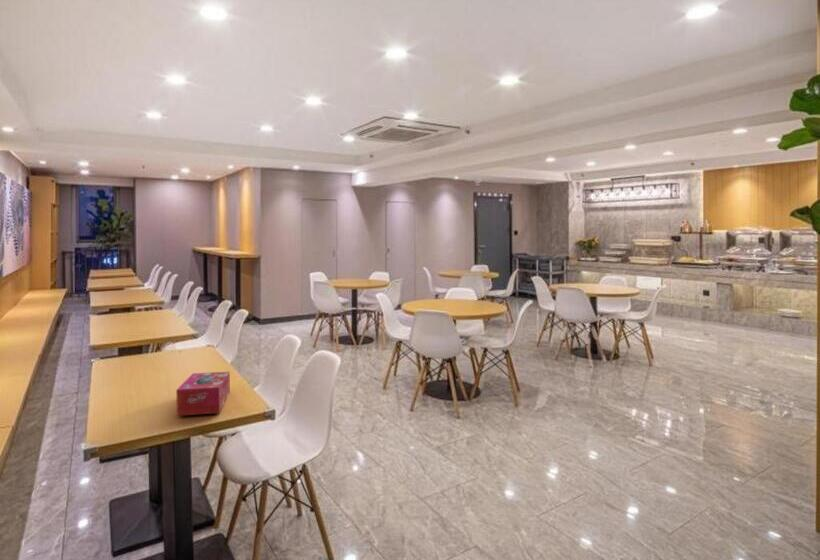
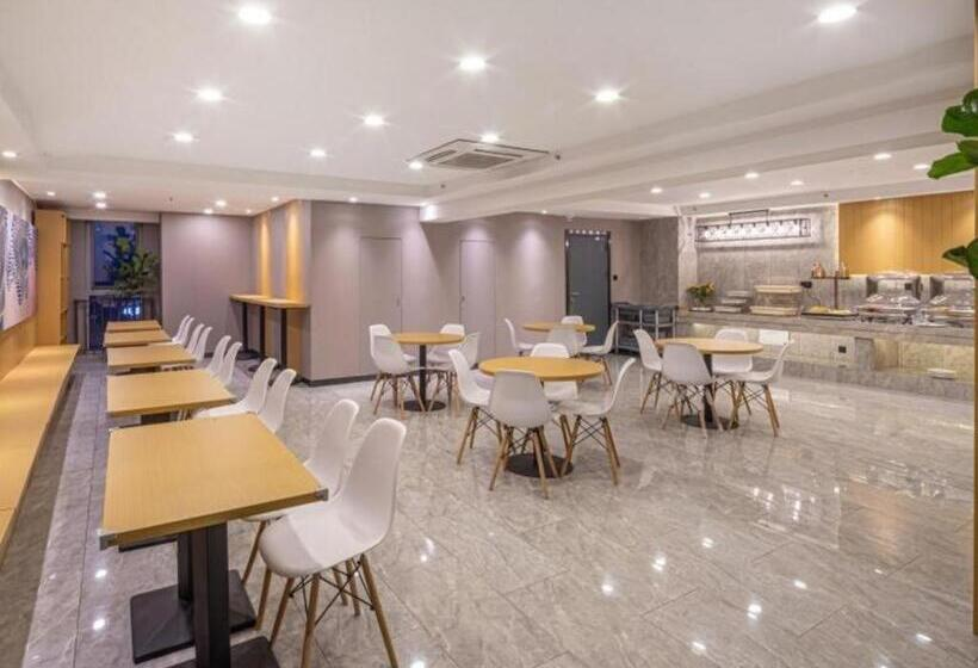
- tissue box (205, 392)
